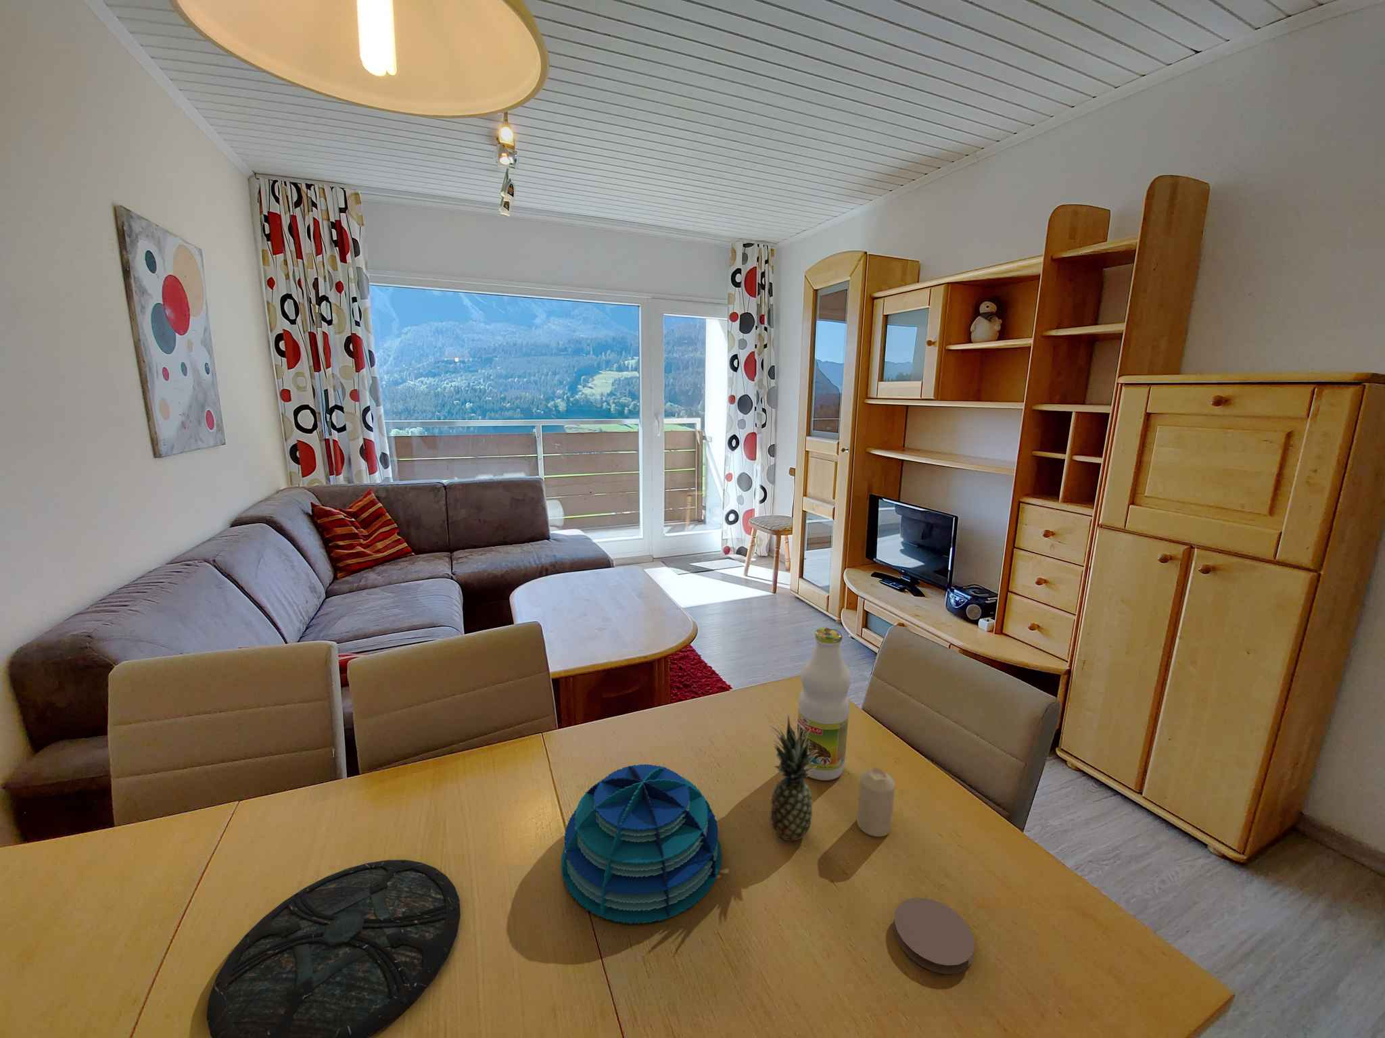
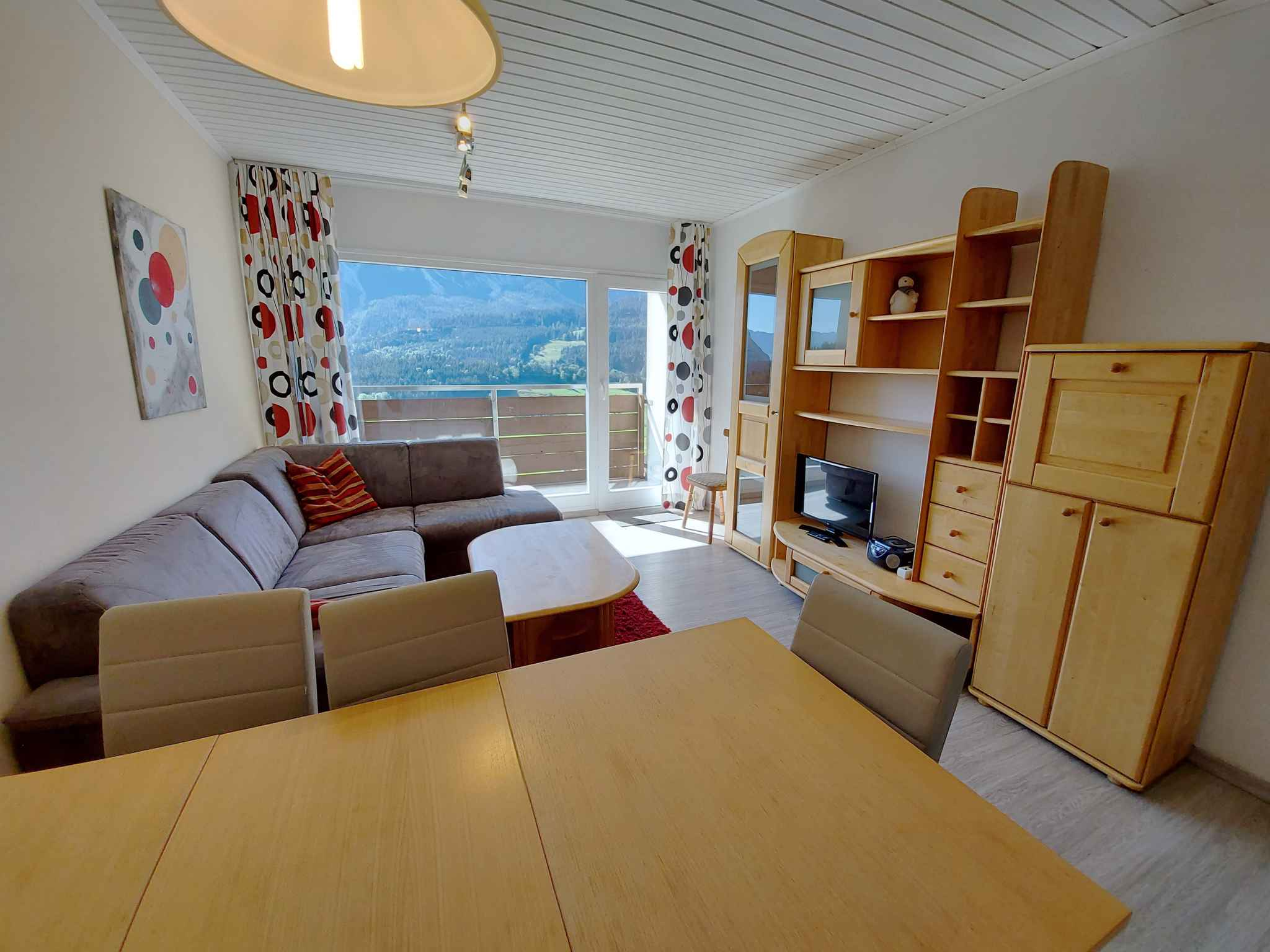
- coaster (932, 933)
- plate (345, 936)
- candle (876, 799)
- bottle (823, 701)
- decorative bowl (641, 817)
- fruit (792, 776)
